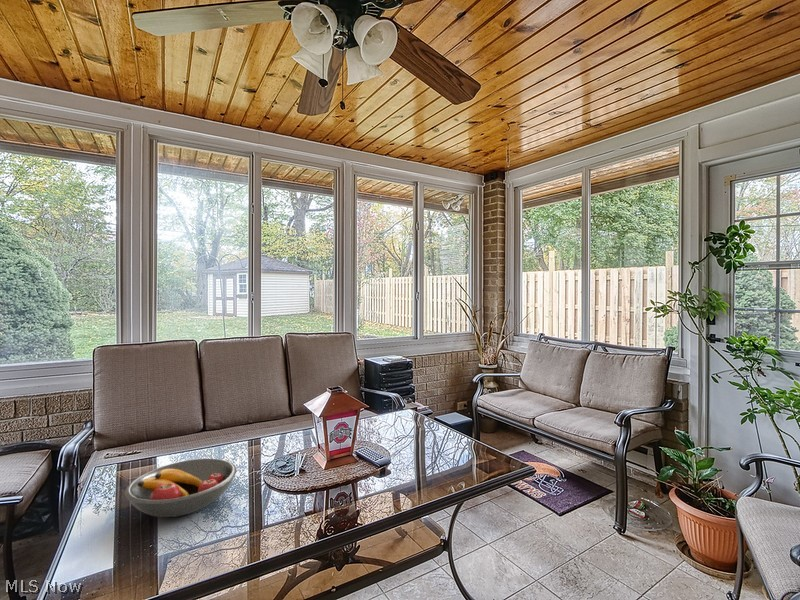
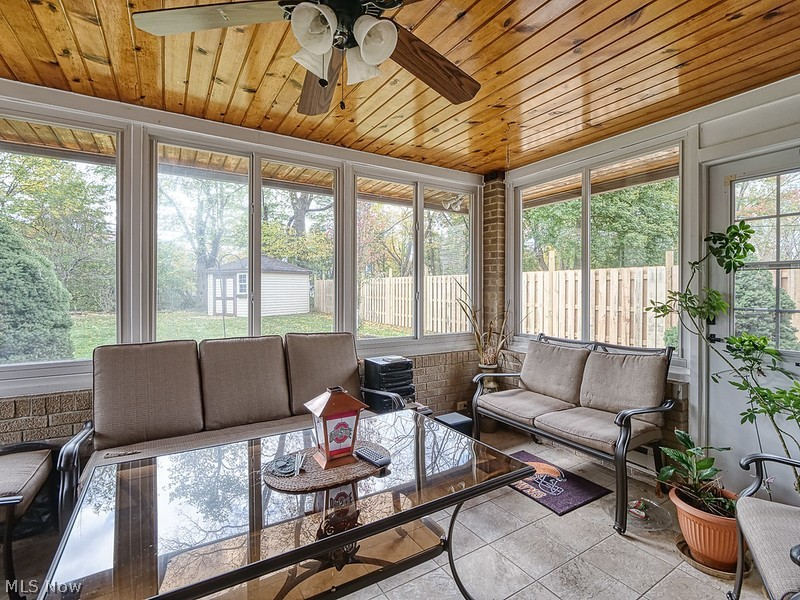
- fruit bowl (184, 487)
